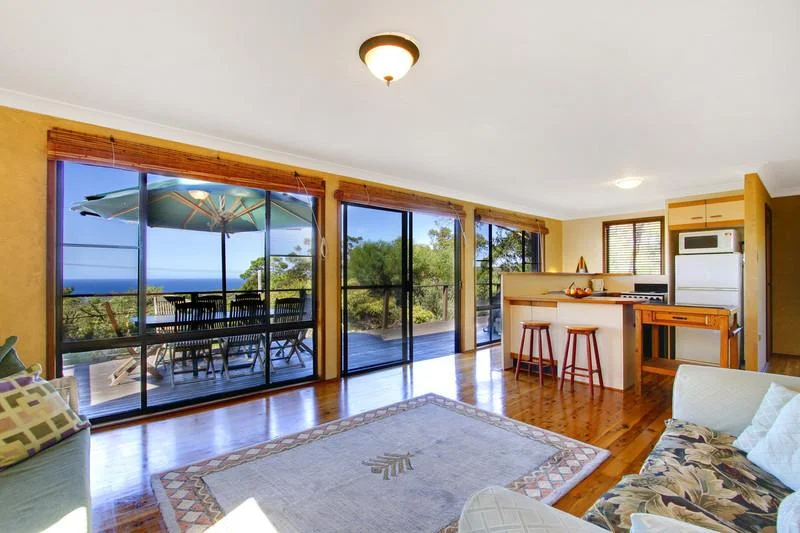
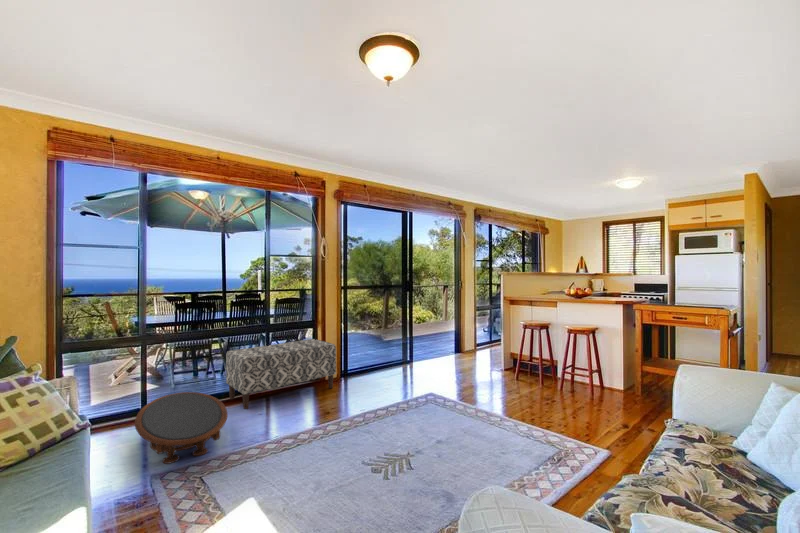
+ coffee table (182, 428)
+ bench (283, 370)
